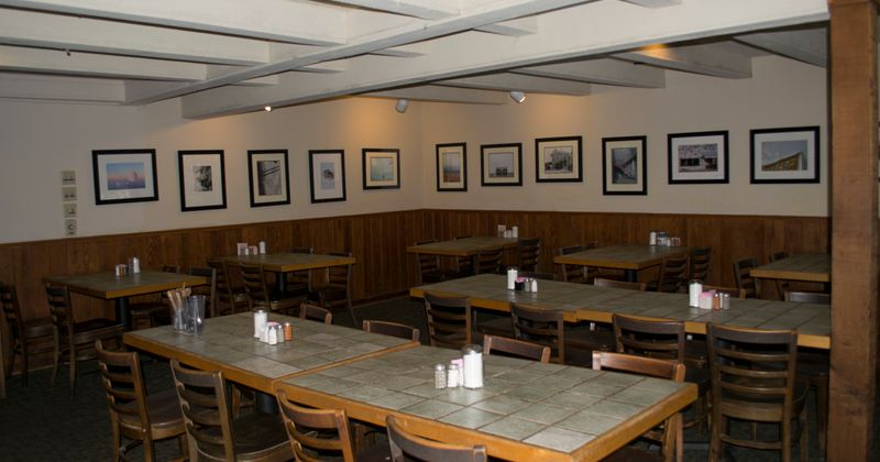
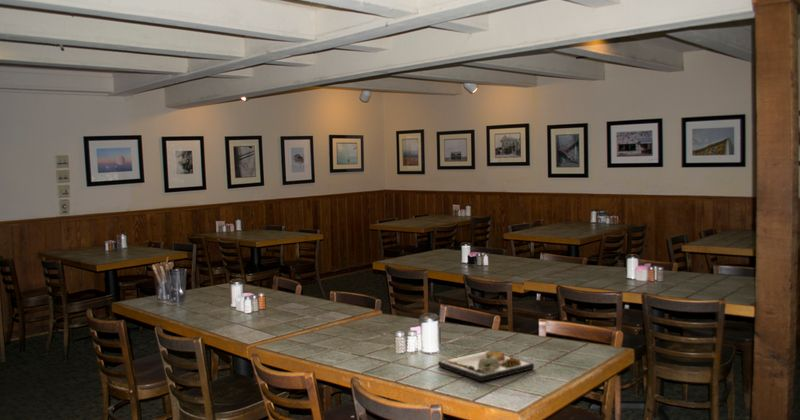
+ dinner plate (485, 359)
